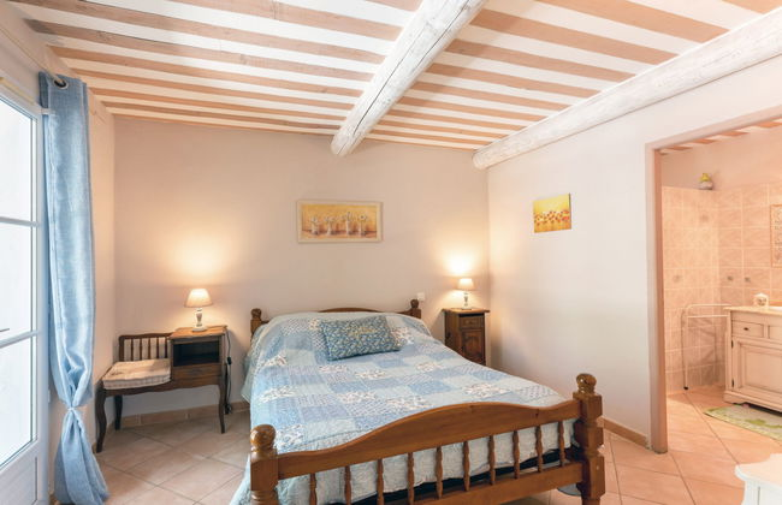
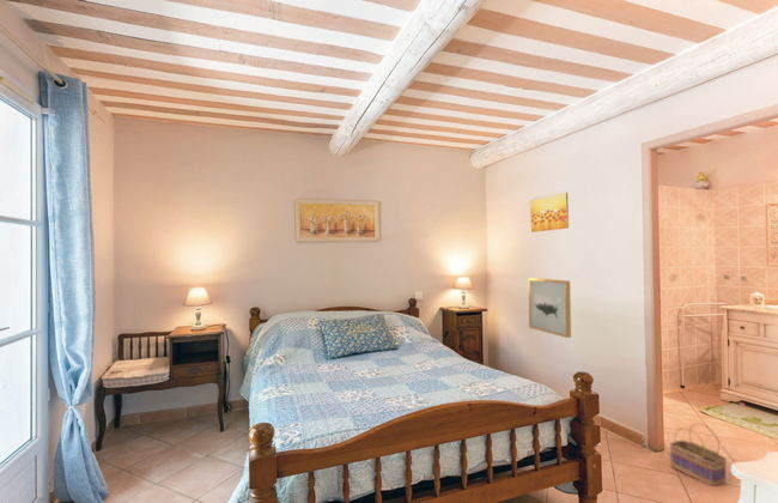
+ wall art (548, 305)
+ basket (697, 450)
